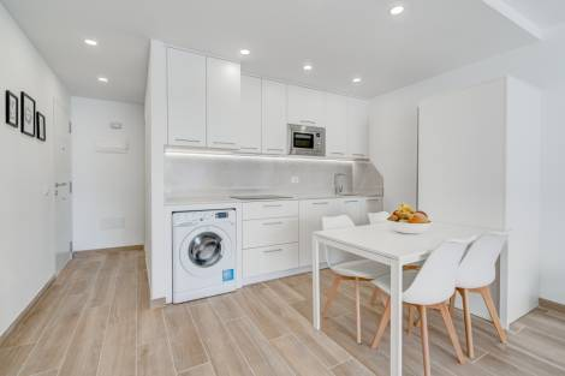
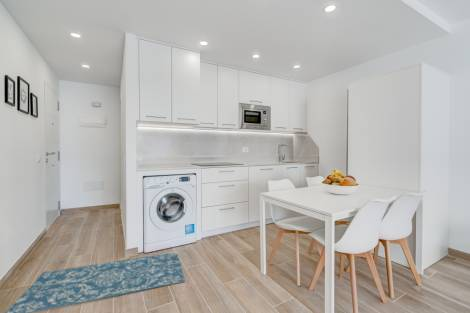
+ rug (111, 276)
